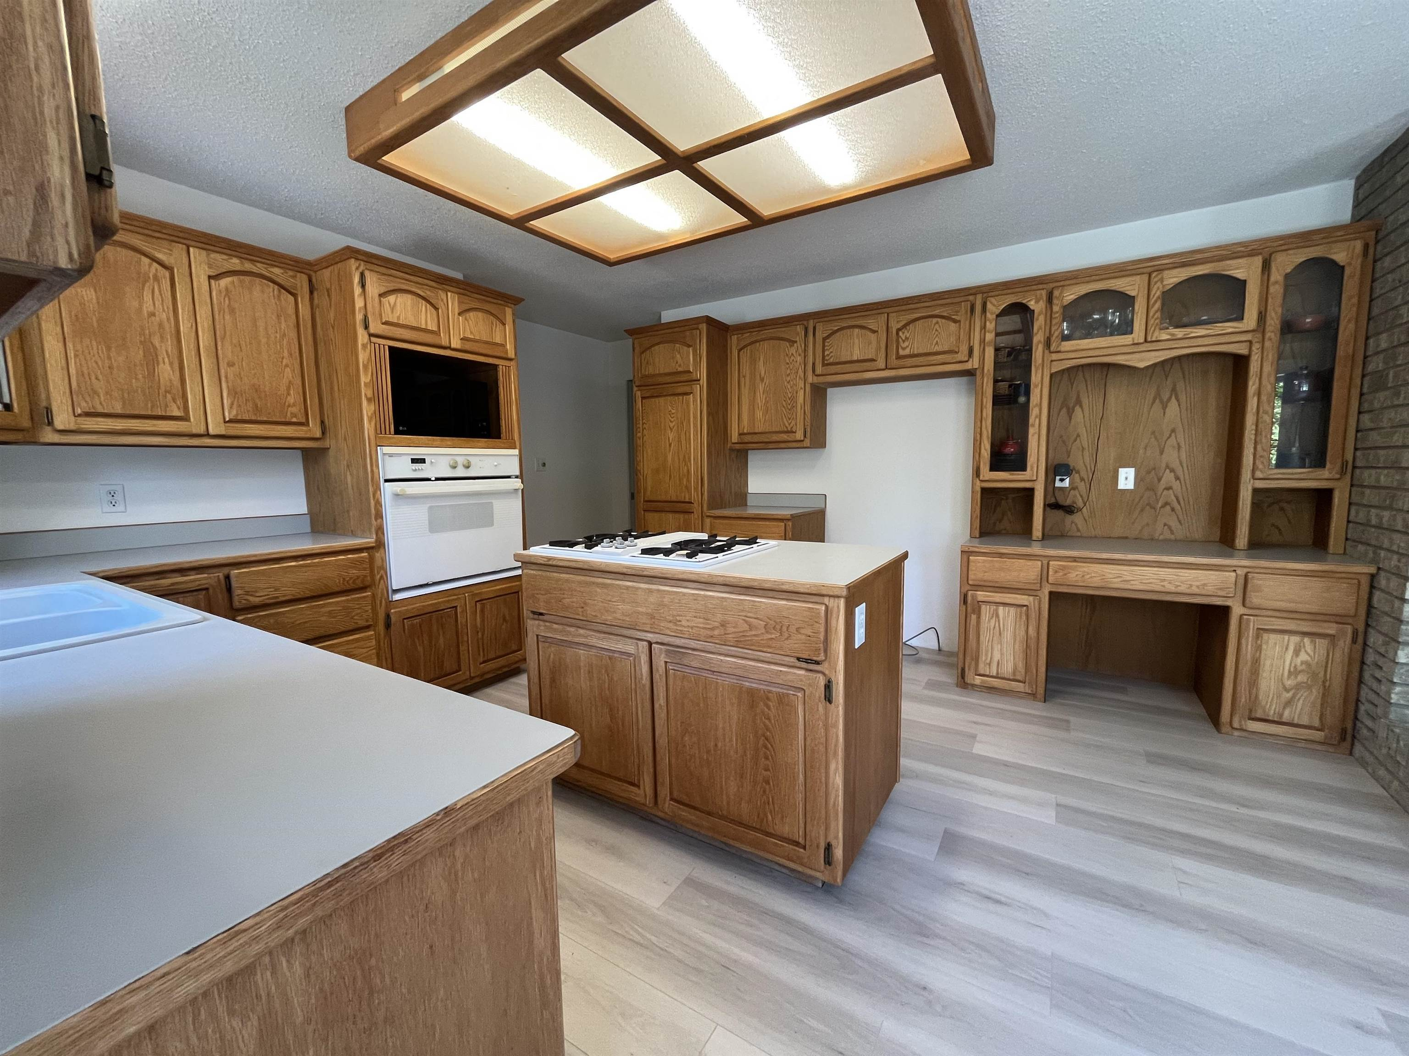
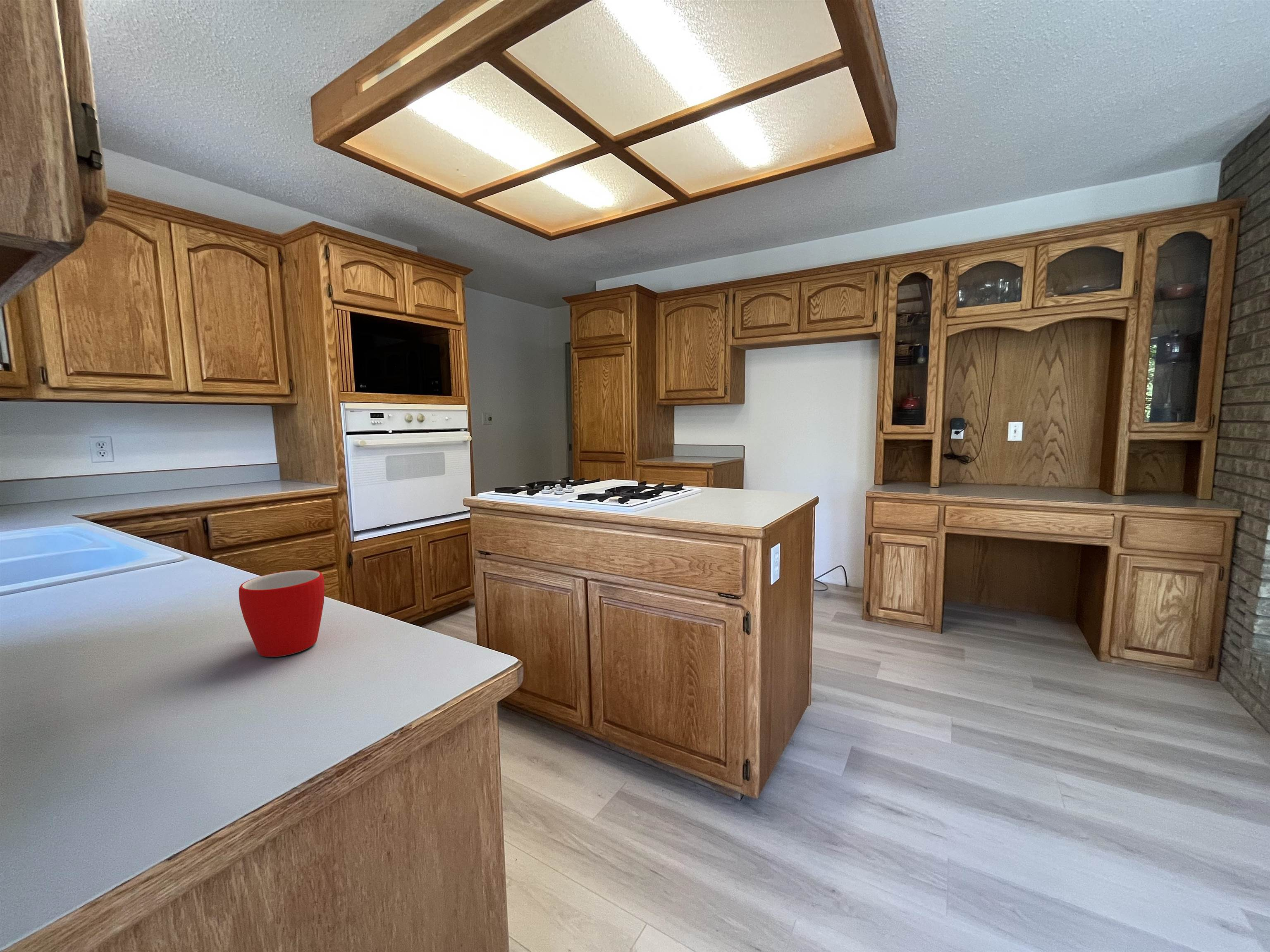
+ mug (282, 610)
